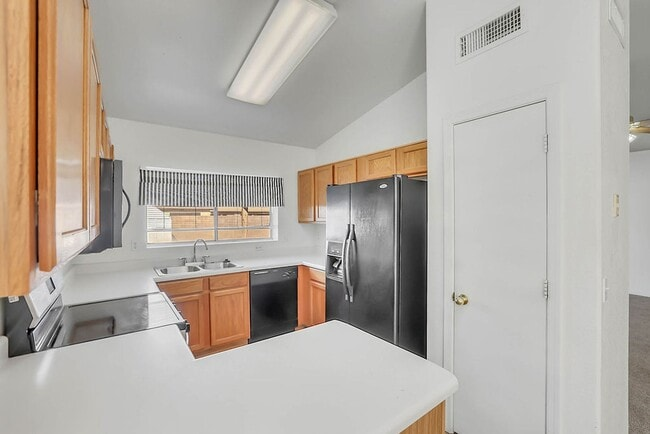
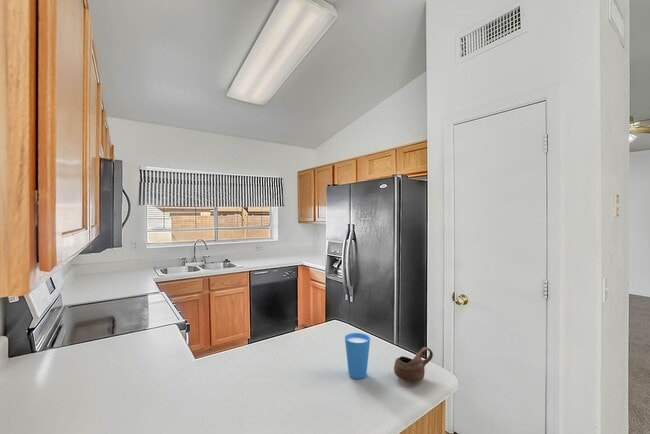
+ cup (413, 364)
+ cup (357, 355)
